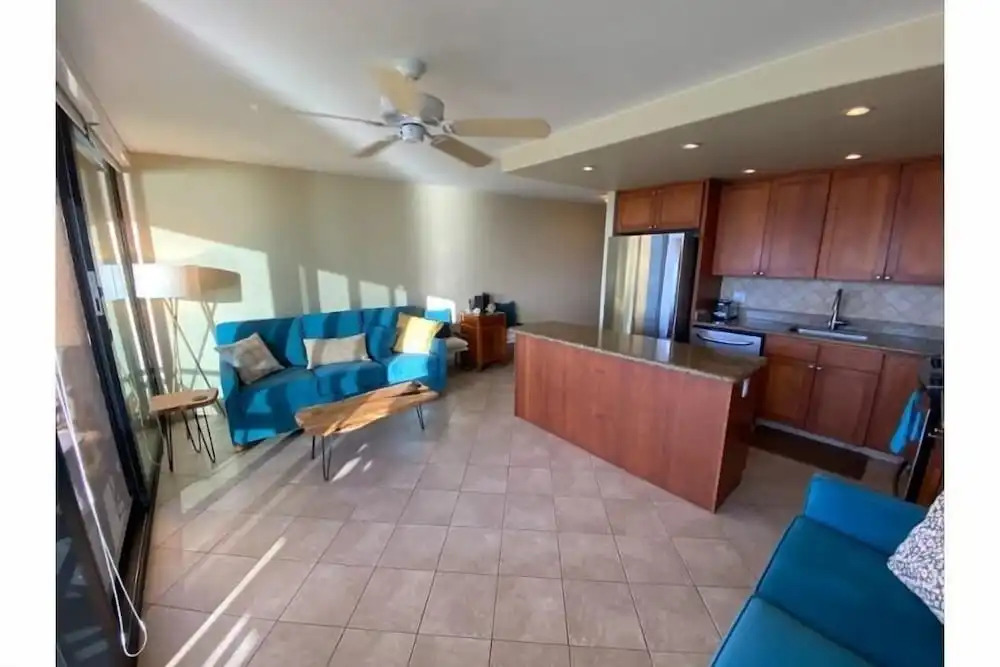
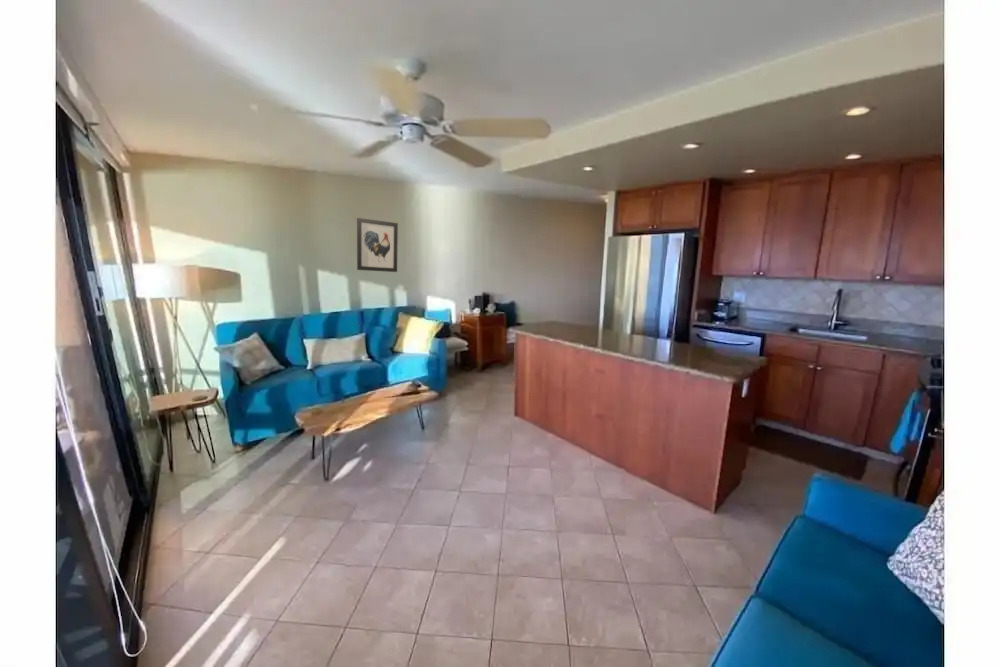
+ wall art (377, 246)
